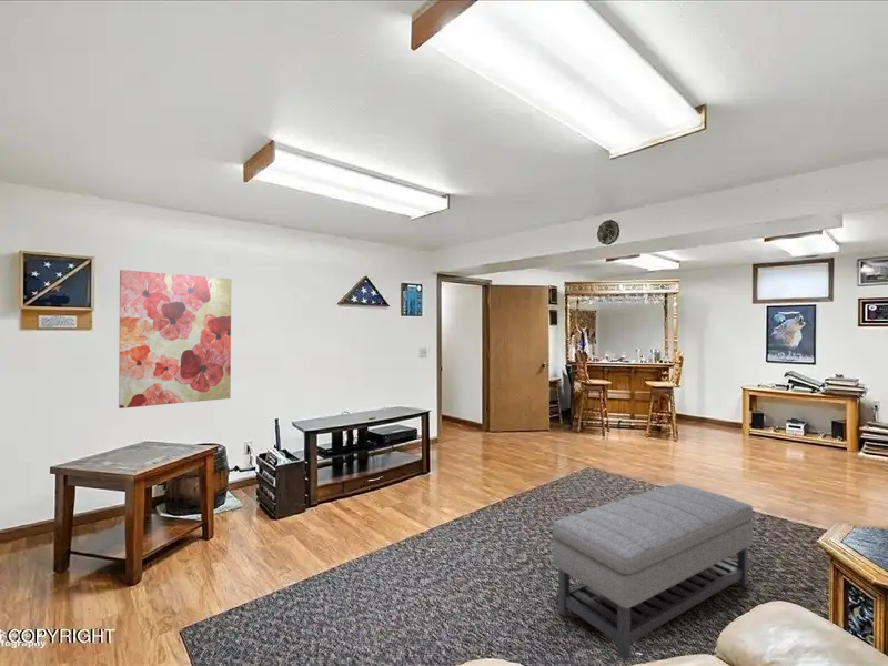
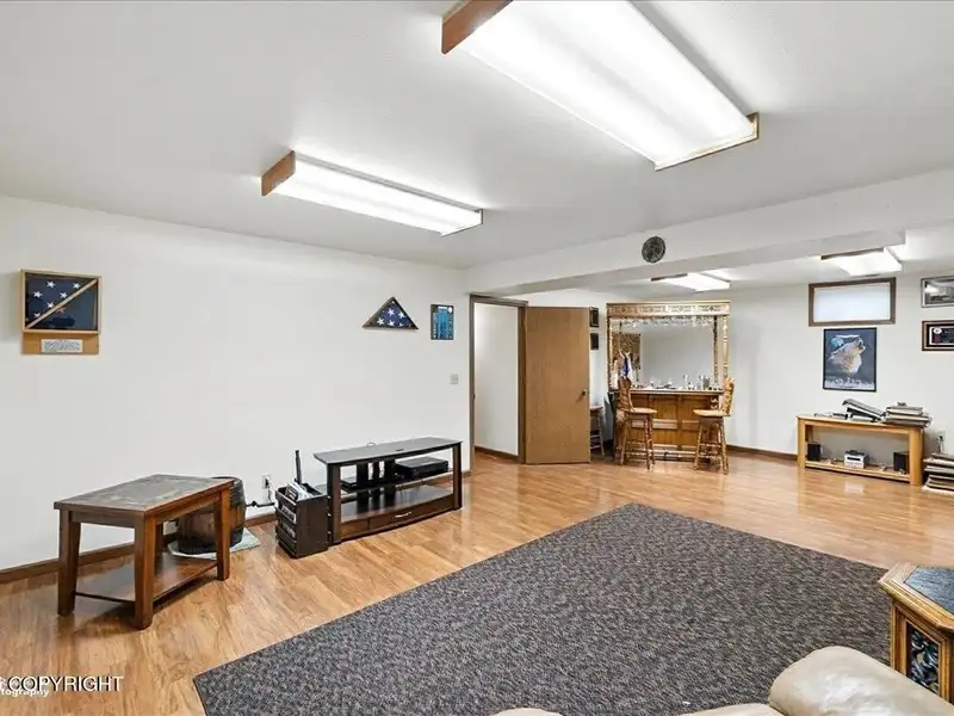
- ottoman (657, 551)
- wall art (179, 339)
